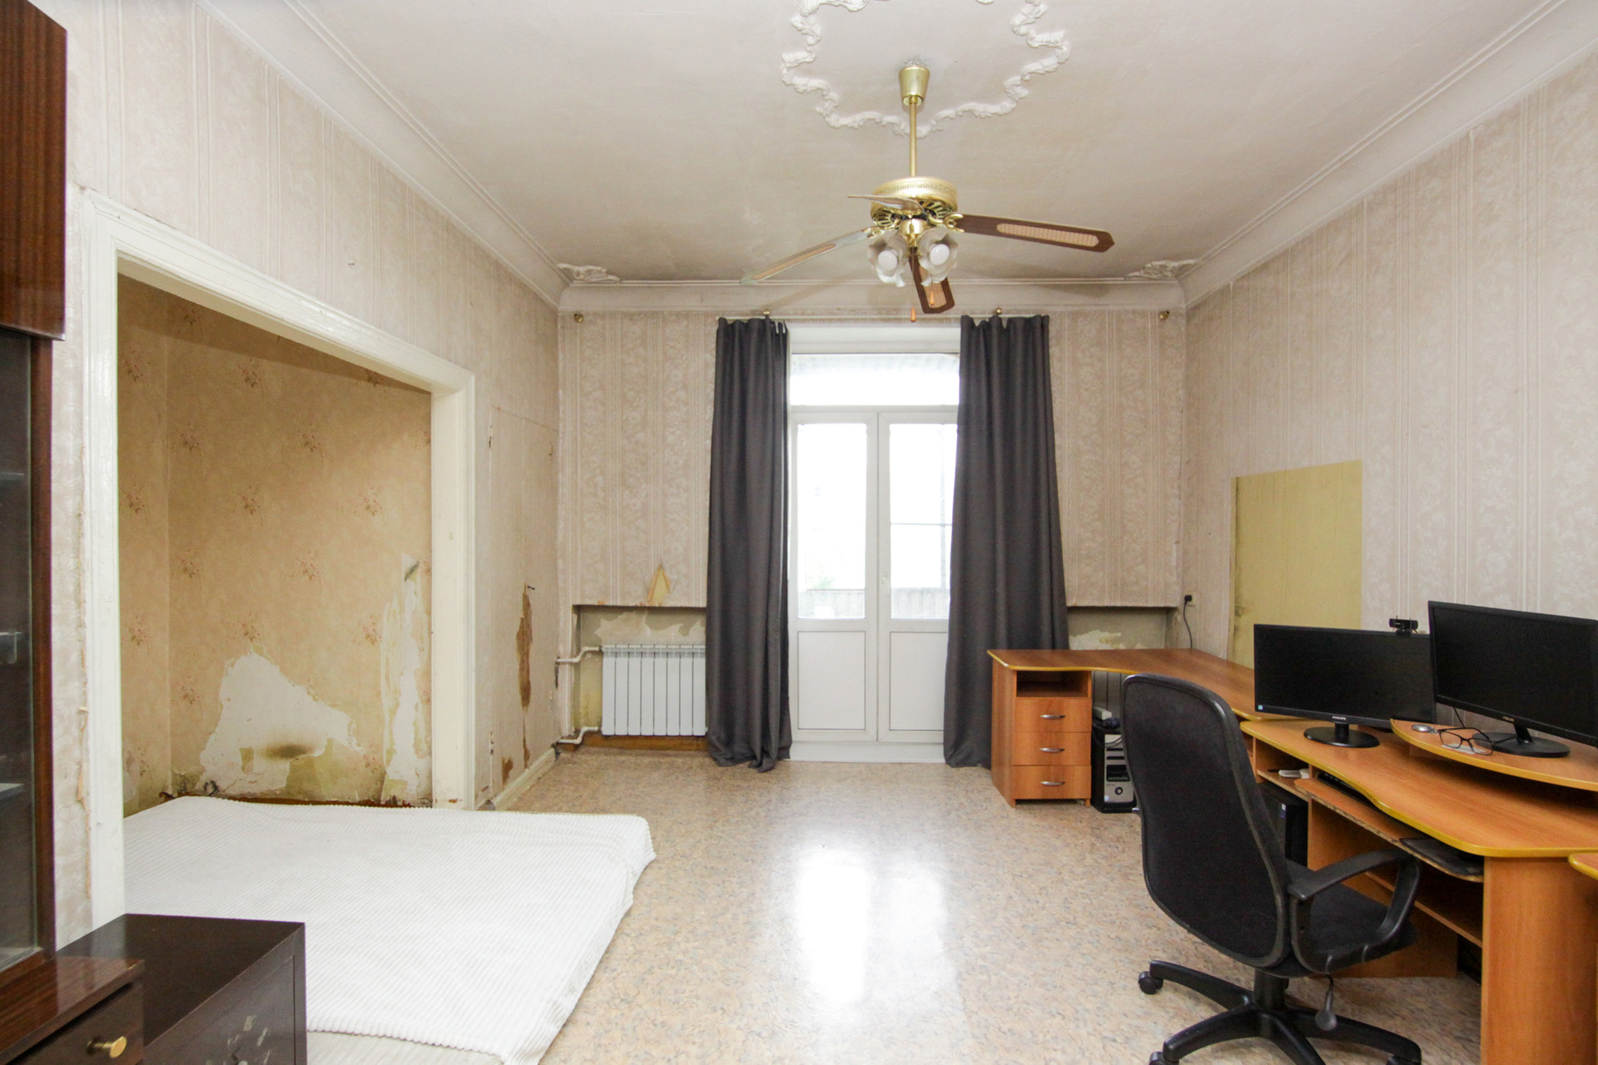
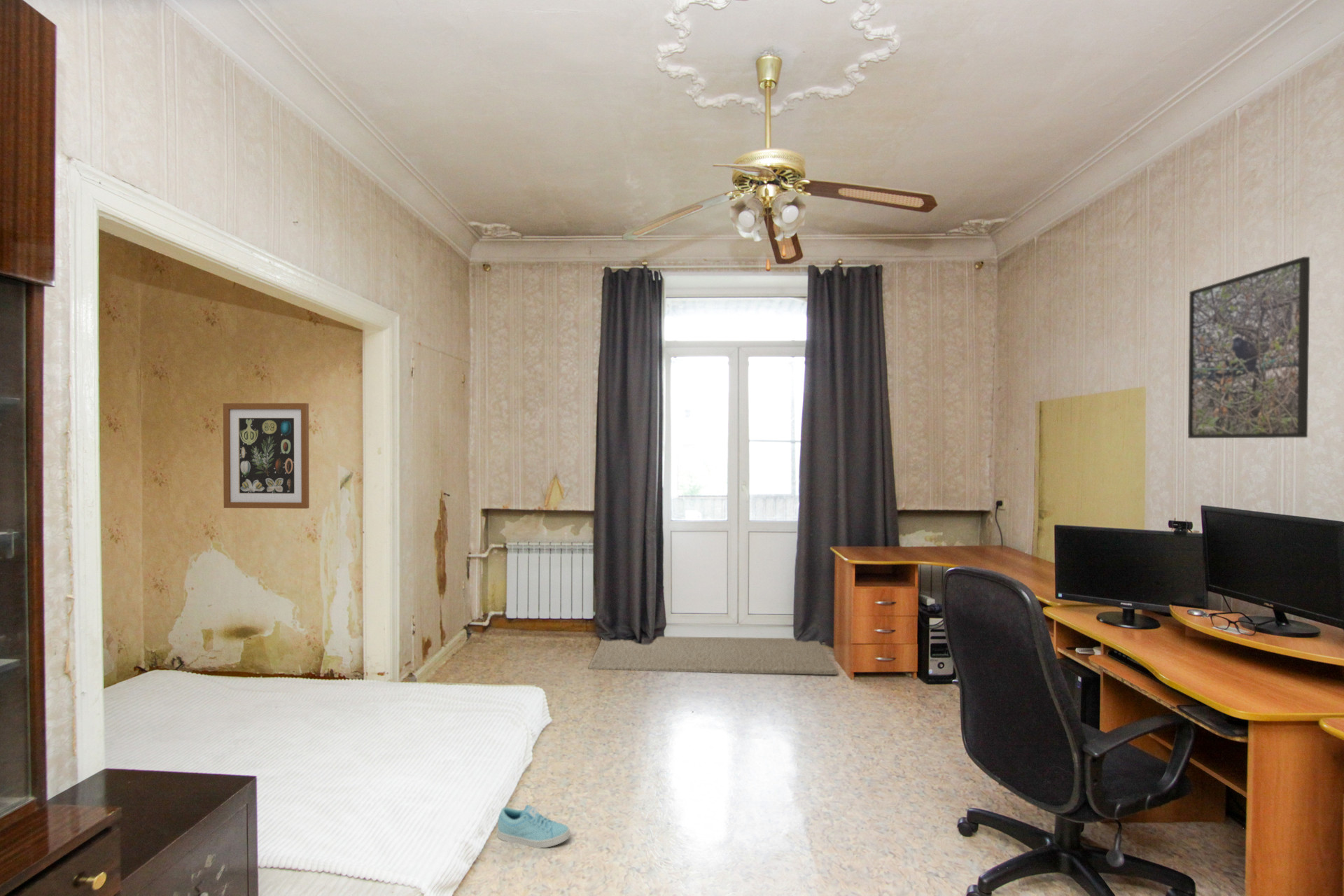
+ wall art (266, 456)
+ sneaker (533, 823)
+ rug (710, 653)
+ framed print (1242, 357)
